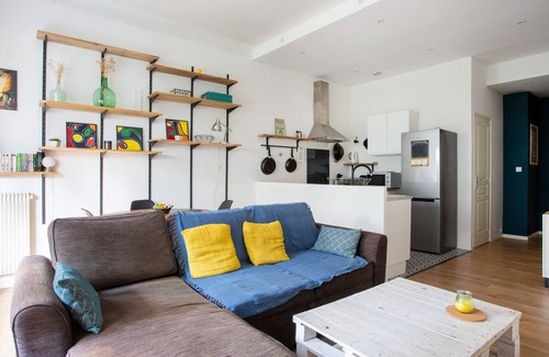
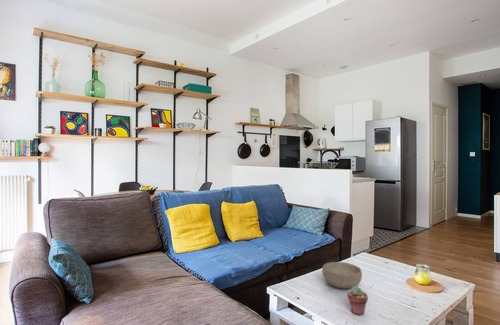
+ bowl (341, 276)
+ potted succulent (357, 299)
